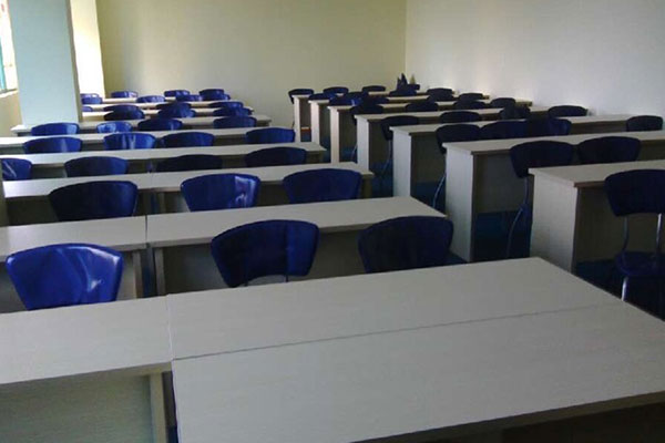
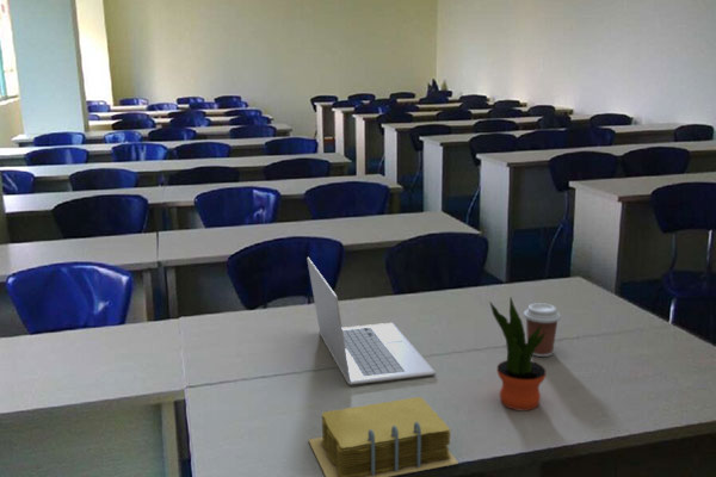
+ coffee cup (541, 329)
+ laptop (371, 324)
+ notebook (381, 430)
+ potted plant (516, 352)
